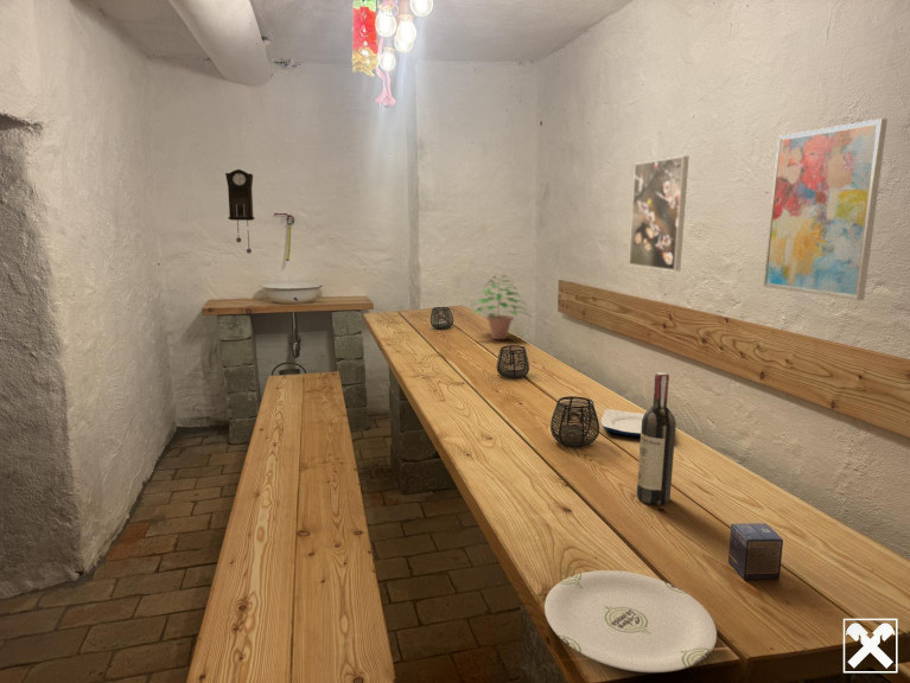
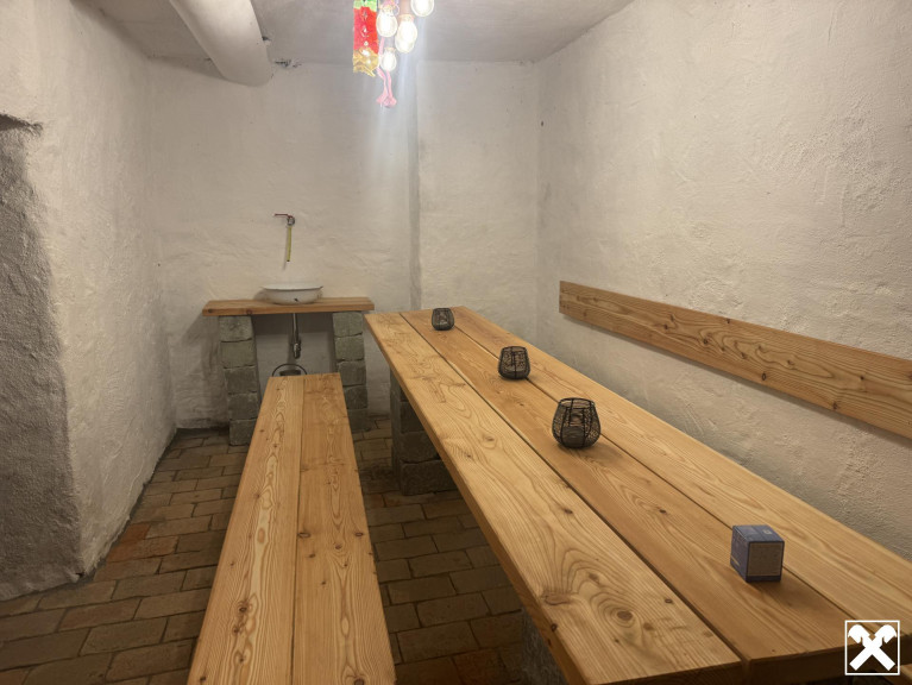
- wine bottle (657, 436)
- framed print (656, 215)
- pendulum clock (241, 212)
- plate (635, 423)
- wall art (817, 212)
- potted plant (501, 305)
- plate (626, 620)
